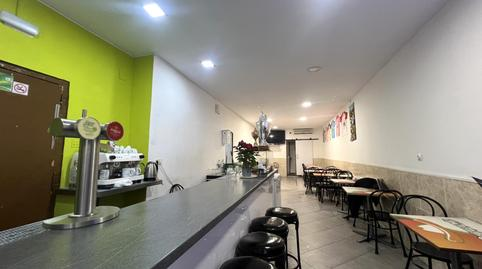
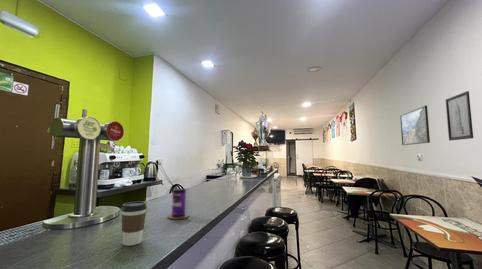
+ beverage can (178, 202)
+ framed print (413, 127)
+ wall art (458, 117)
+ coffee cup (133, 222)
